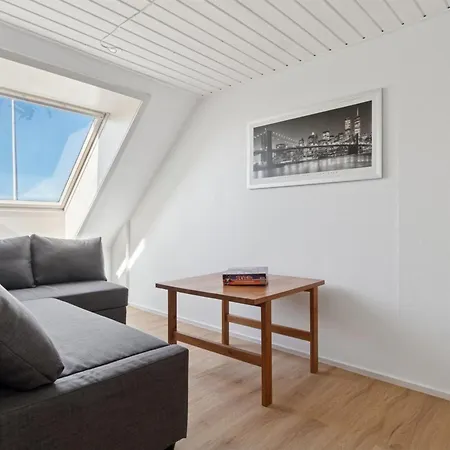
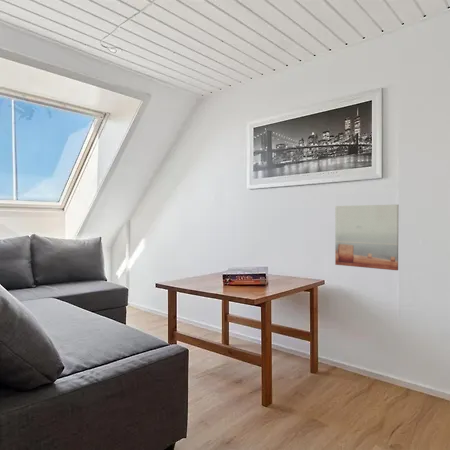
+ wall art (365, 236)
